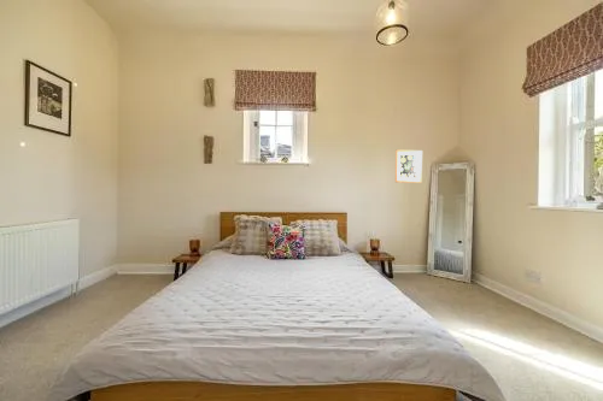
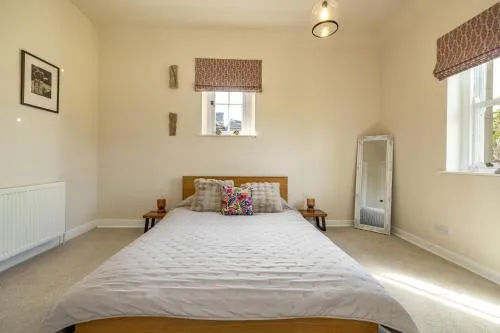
- wall art (409, 166)
